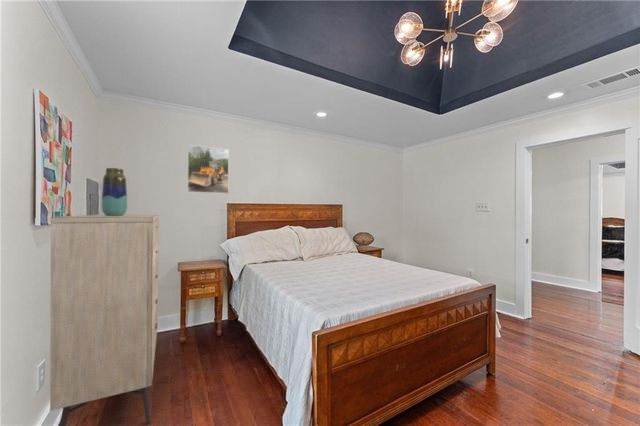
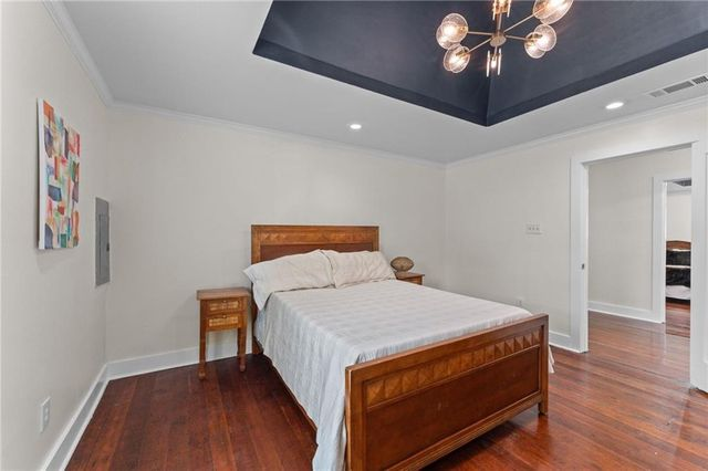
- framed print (208, 170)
- dresser (119, 301)
- vase (114, 192)
